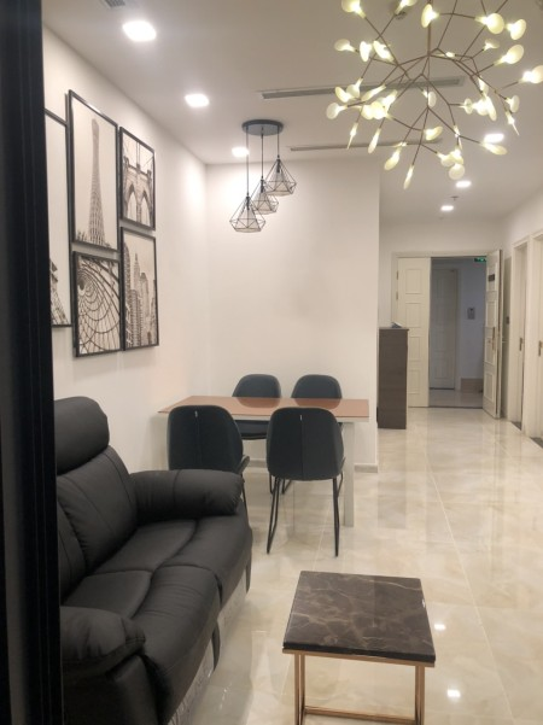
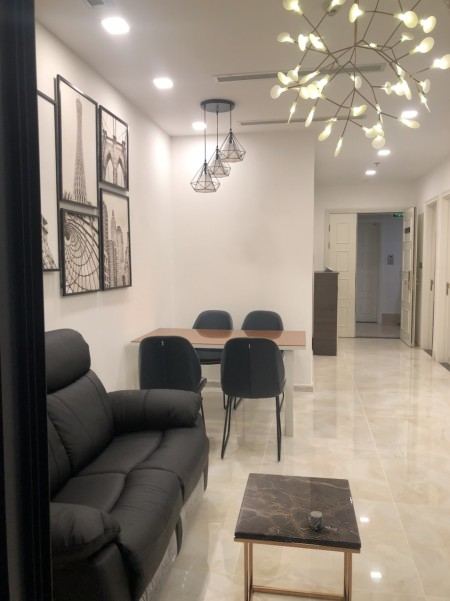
+ mug (321, 521)
